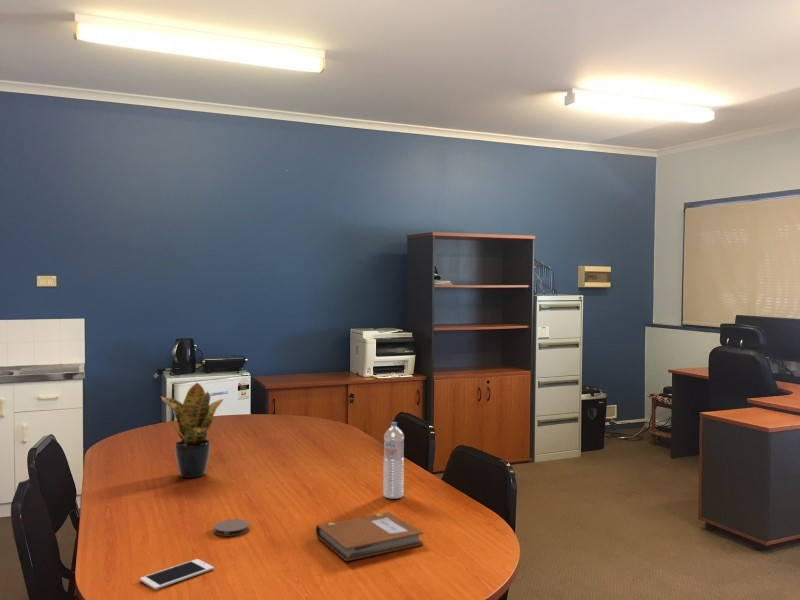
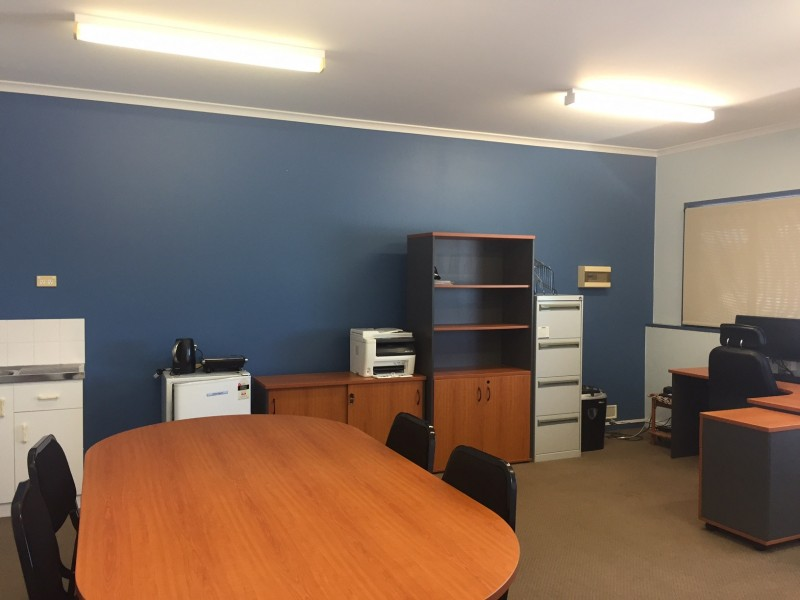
- notebook (370, 533)
- coaster (231, 527)
- potted plant (190, 428)
- water bottle (393, 459)
- cell phone (177, 573)
